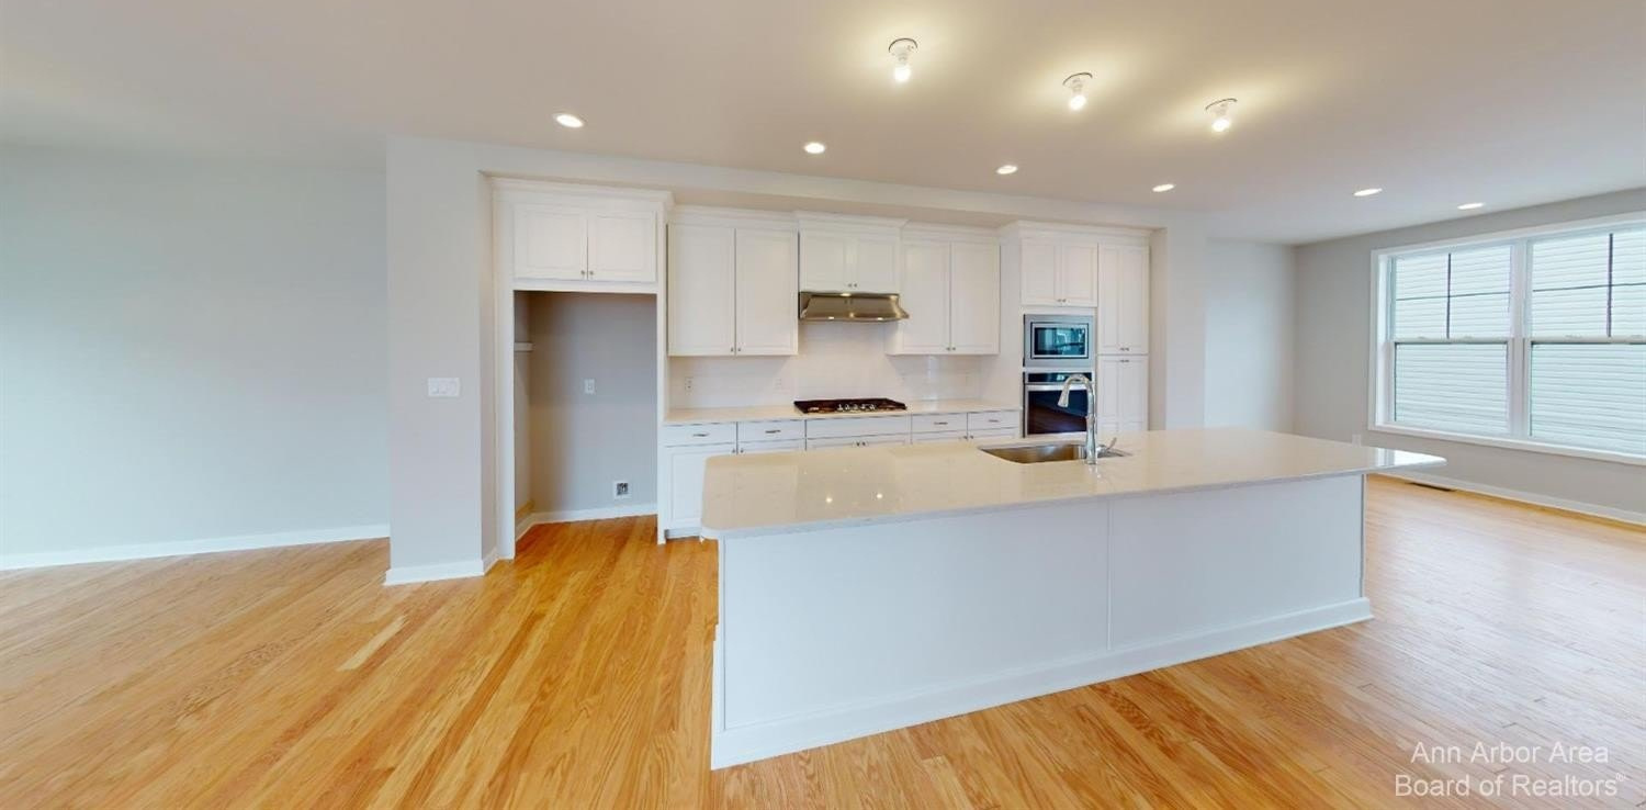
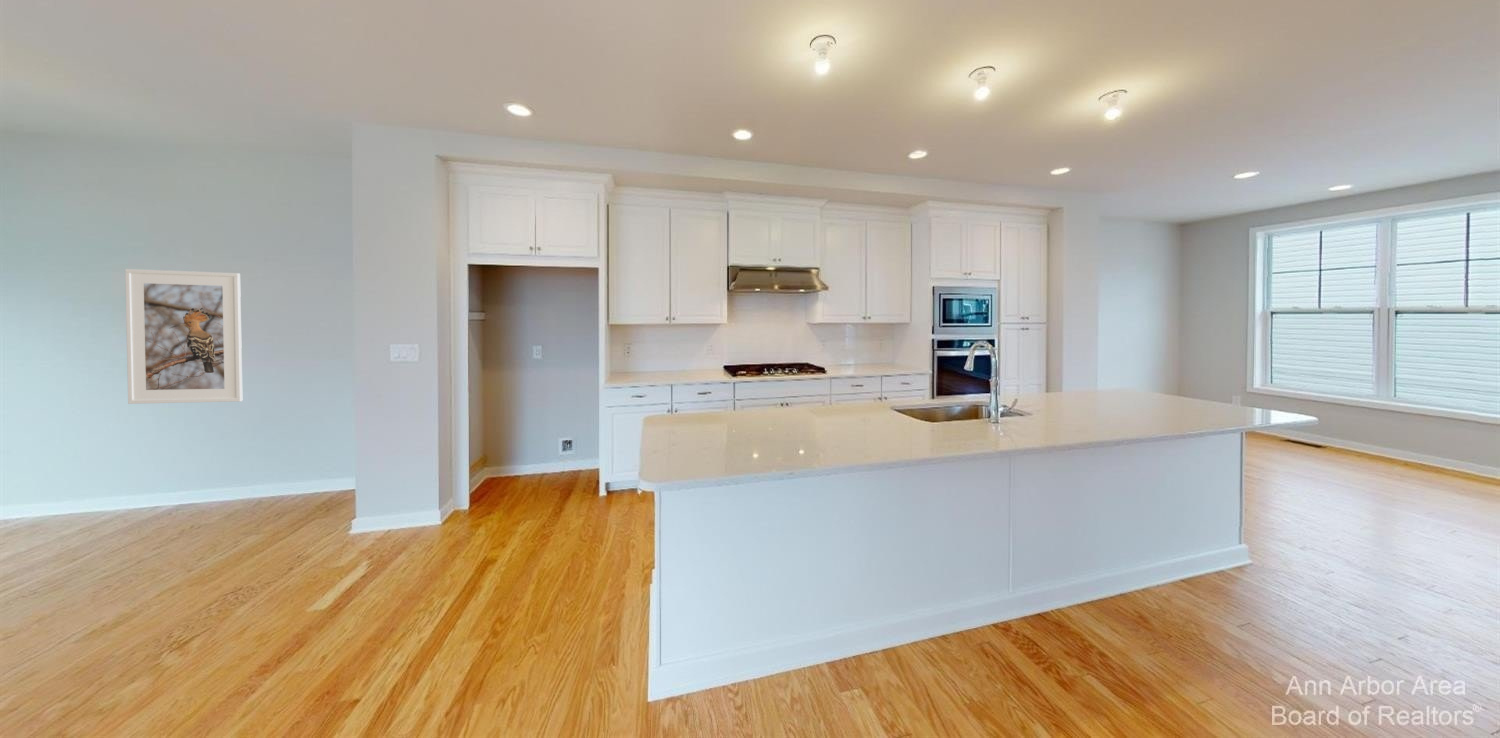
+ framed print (185, 337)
